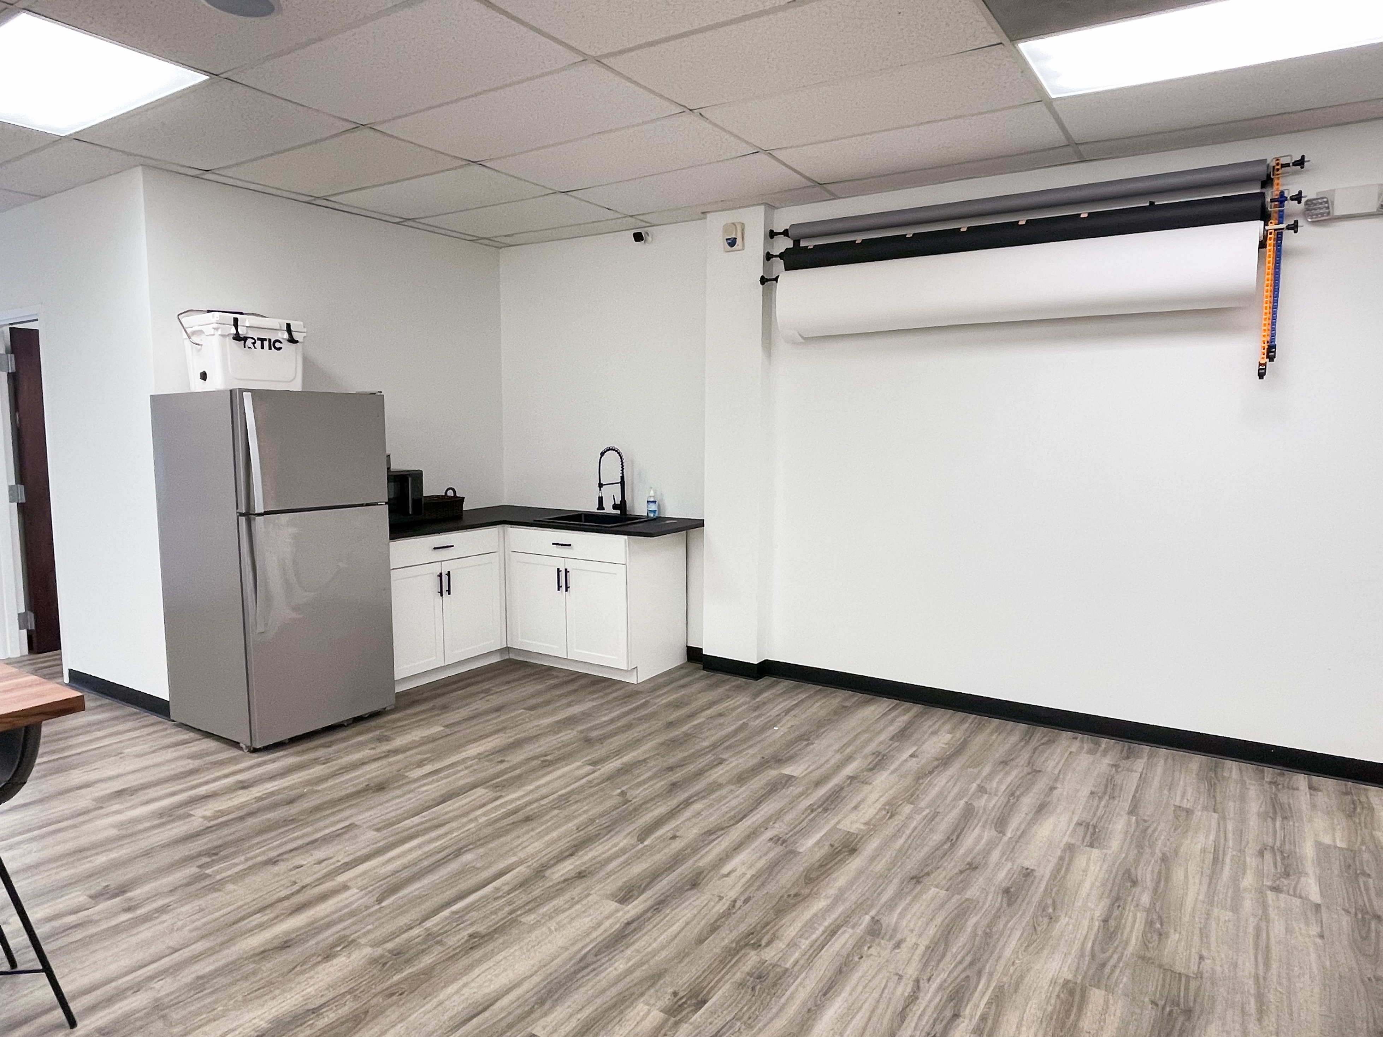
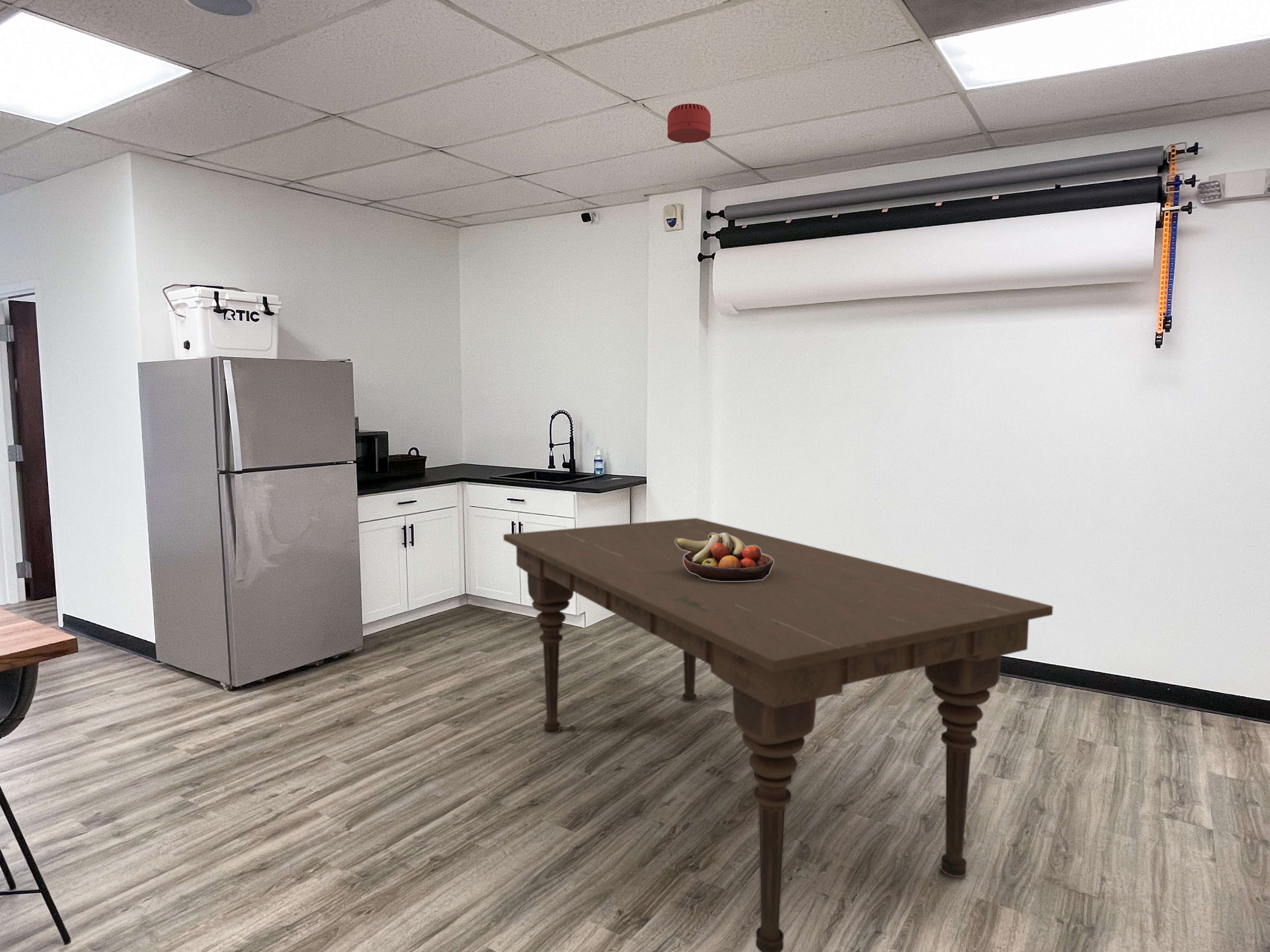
+ smoke detector (689, 123)
+ dining table (719, 677)
+ fruit bowl (727, 554)
